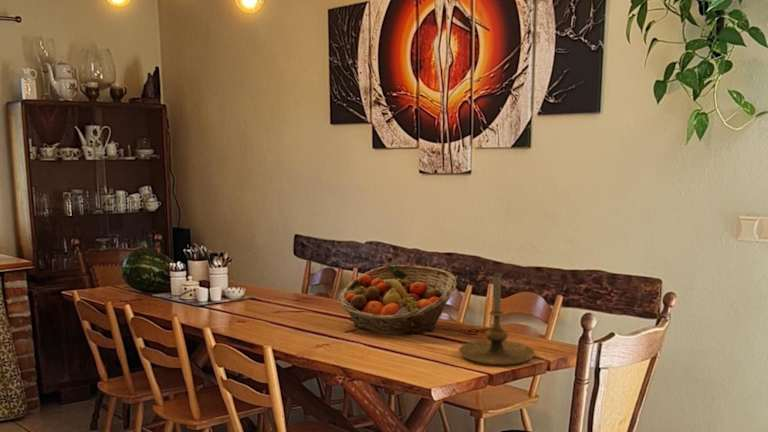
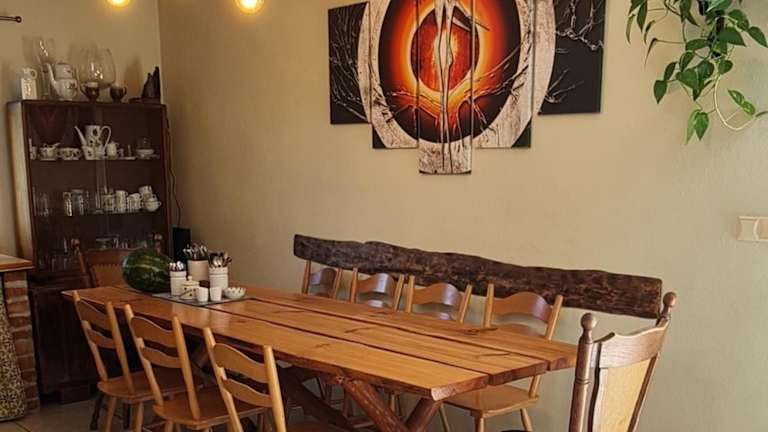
- candle holder (496, 314)
- fruit basket (397, 298)
